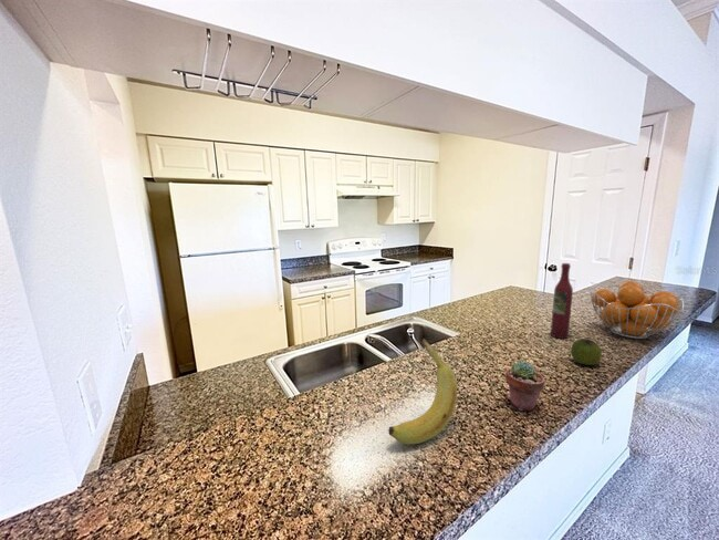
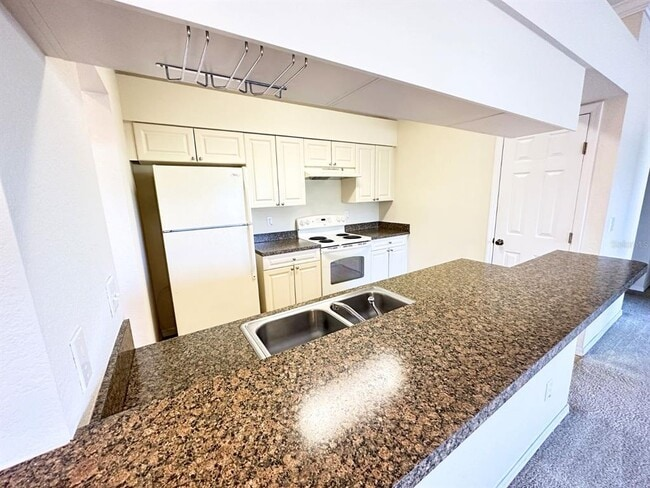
- fruit basket (632, 309)
- banana (436, 391)
- wine bottle (562, 300)
- potted succulent (523, 383)
- apple (585, 351)
